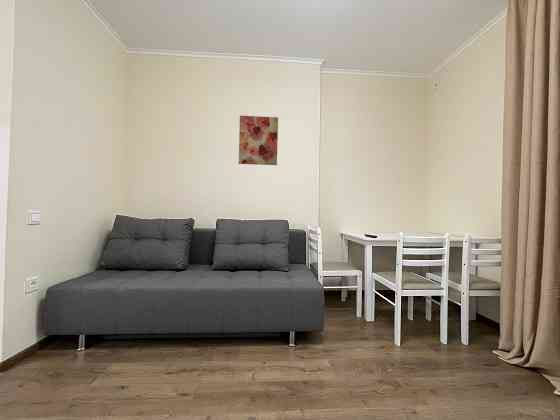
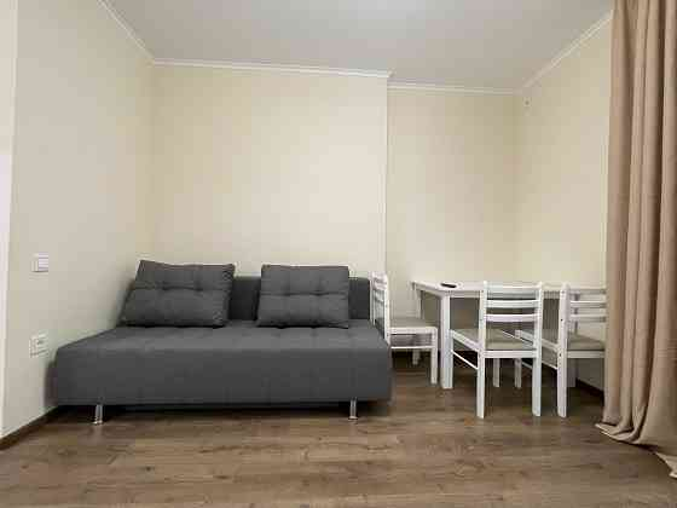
- wall art (258, 140)
